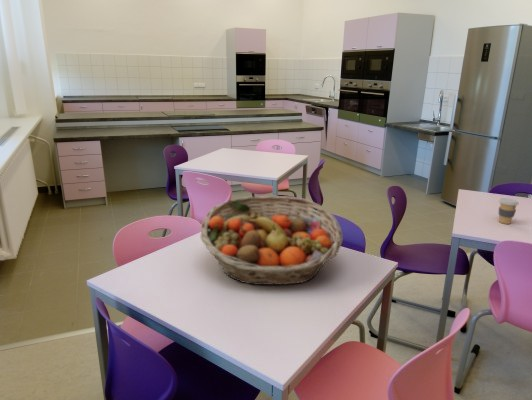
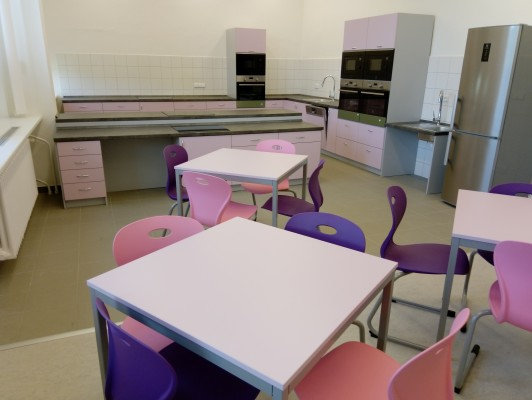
- coffee cup (506, 211)
- fruit basket (271, 238)
